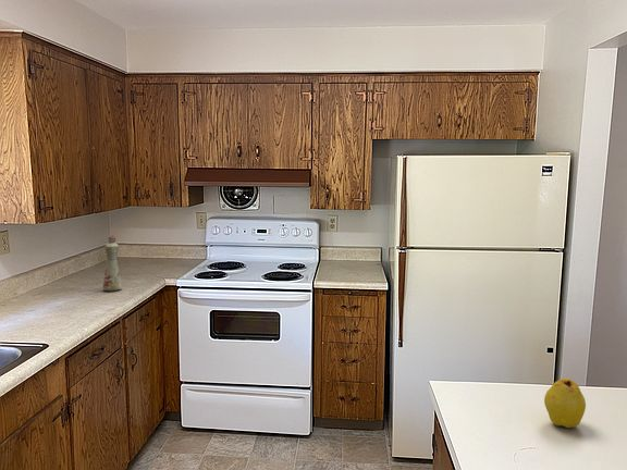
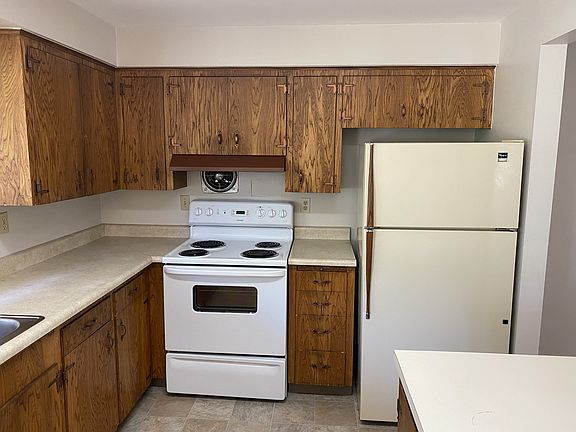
- fruit (565, 401)
- bottle (111, 262)
